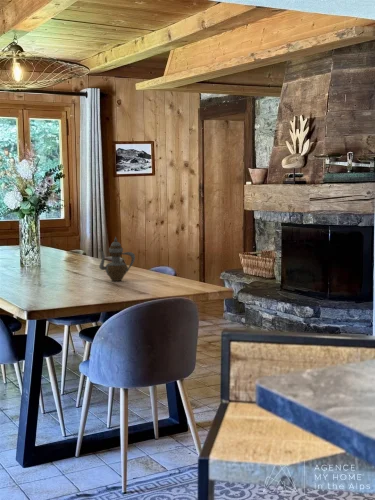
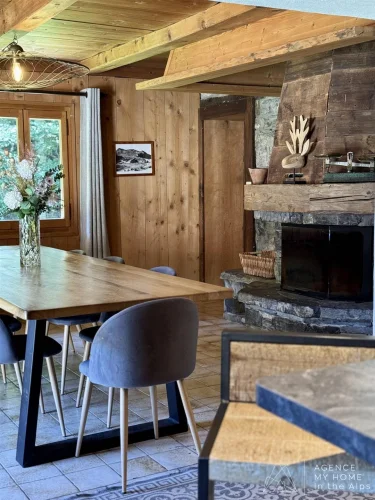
- teapot (116, 258)
